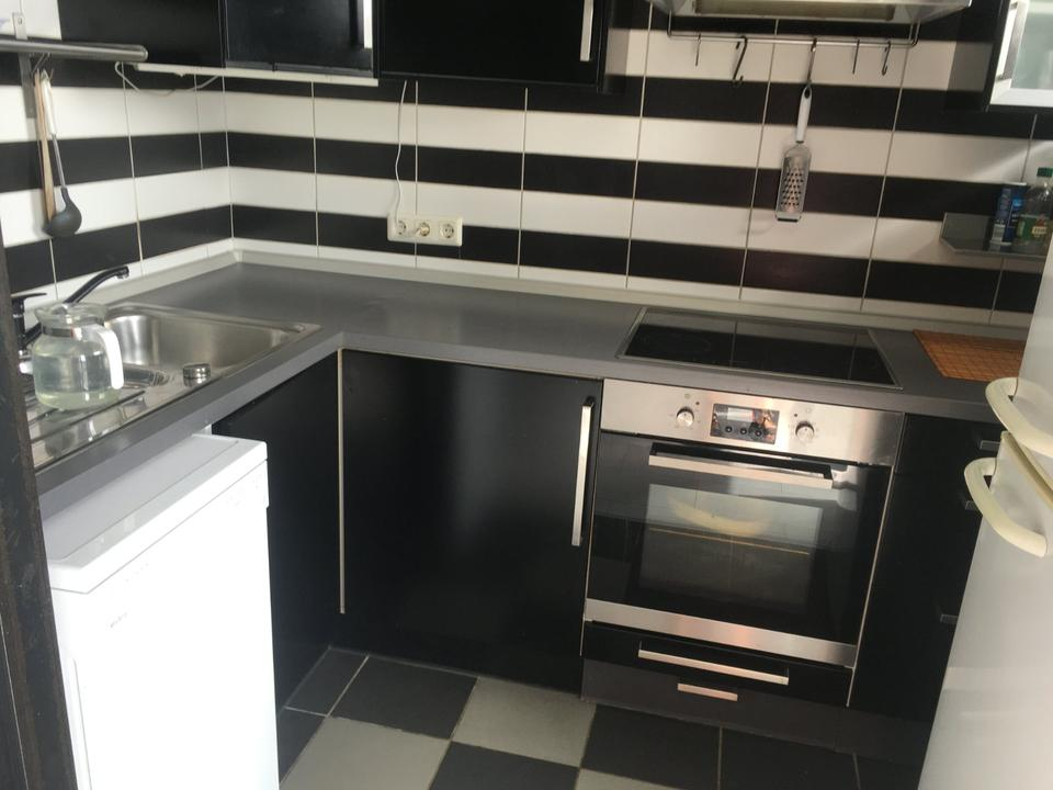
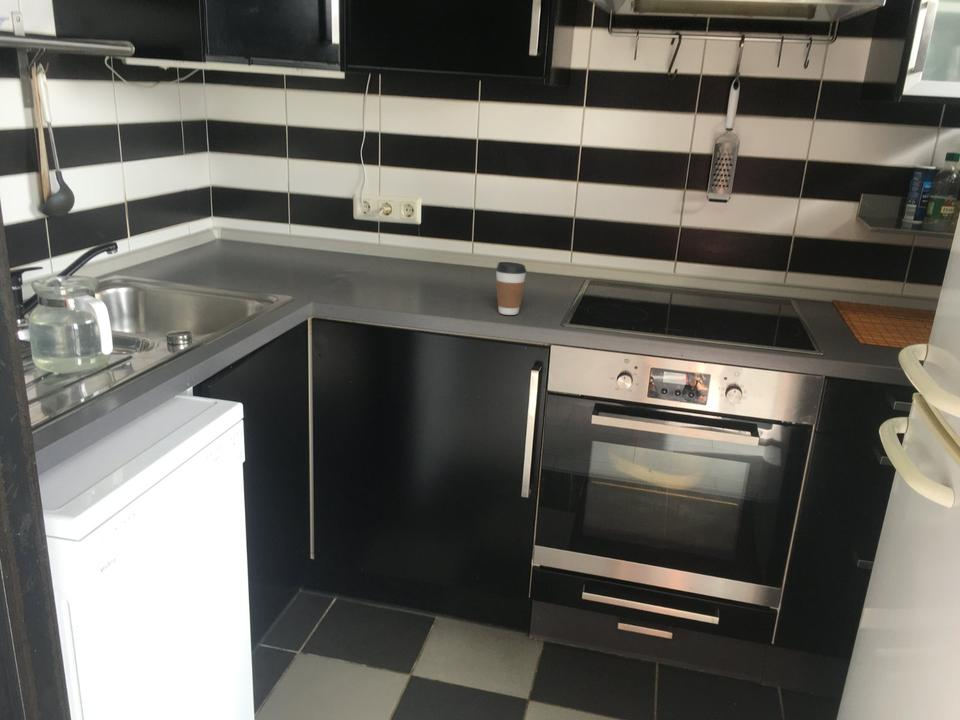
+ coffee cup (510, 288)
